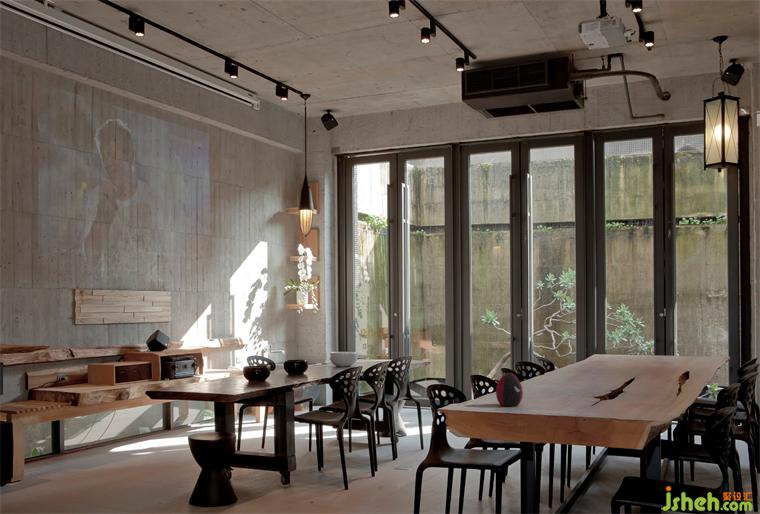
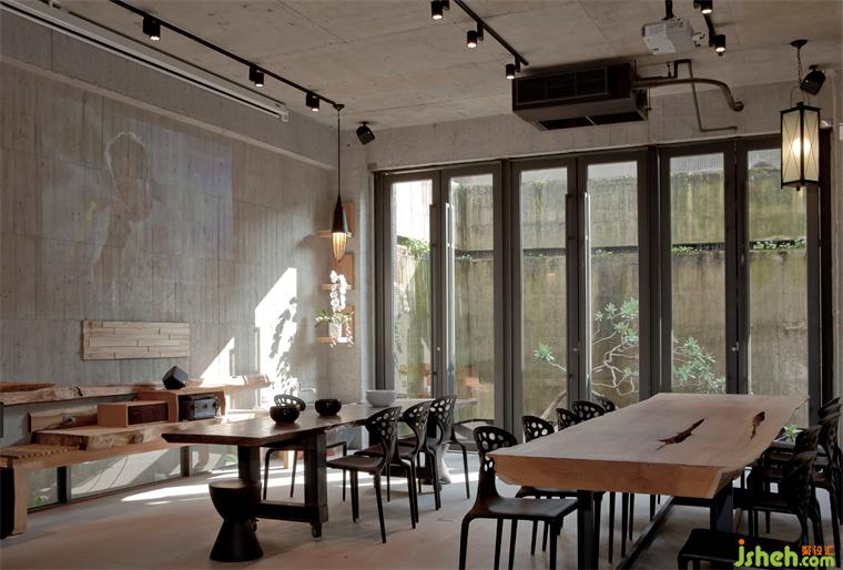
- decorative egg (509, 389)
